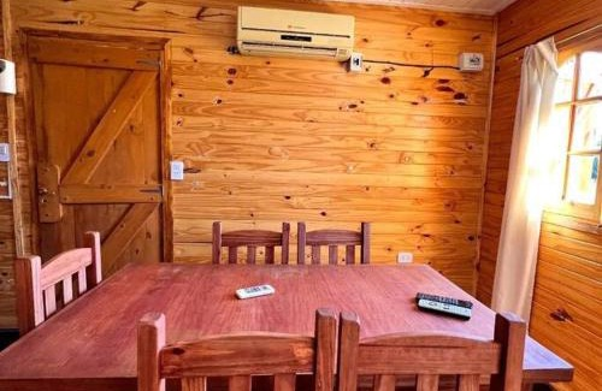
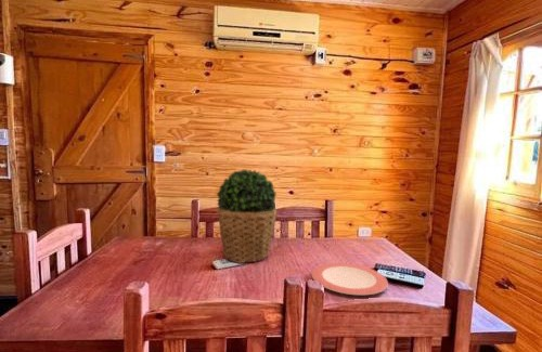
+ plate (348, 278)
+ potted plant (246, 212)
